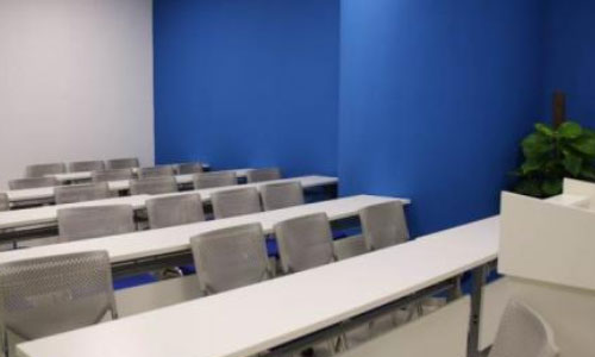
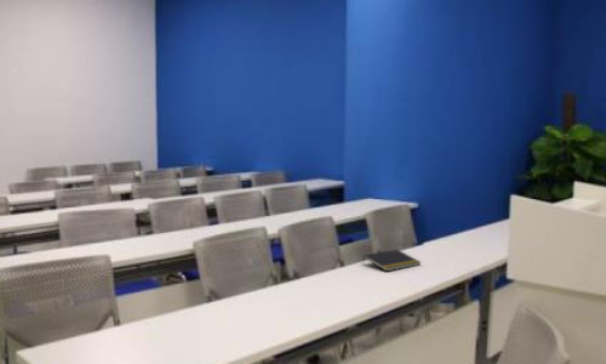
+ notepad (391, 260)
